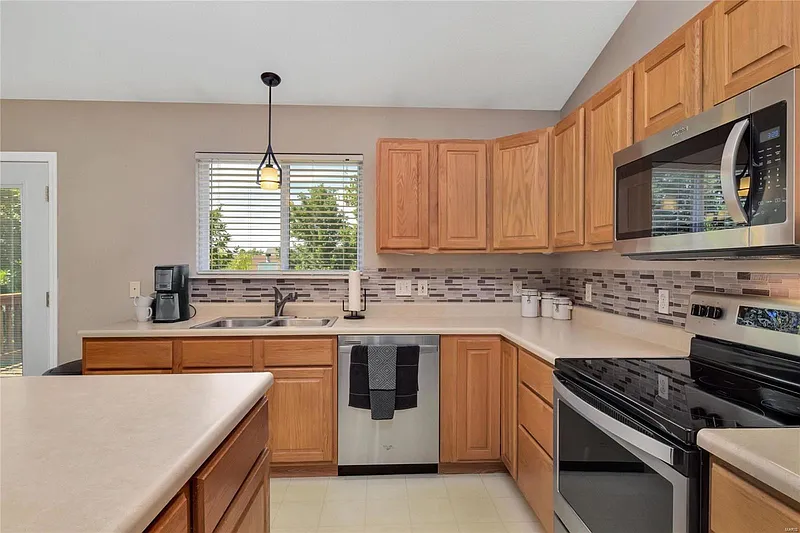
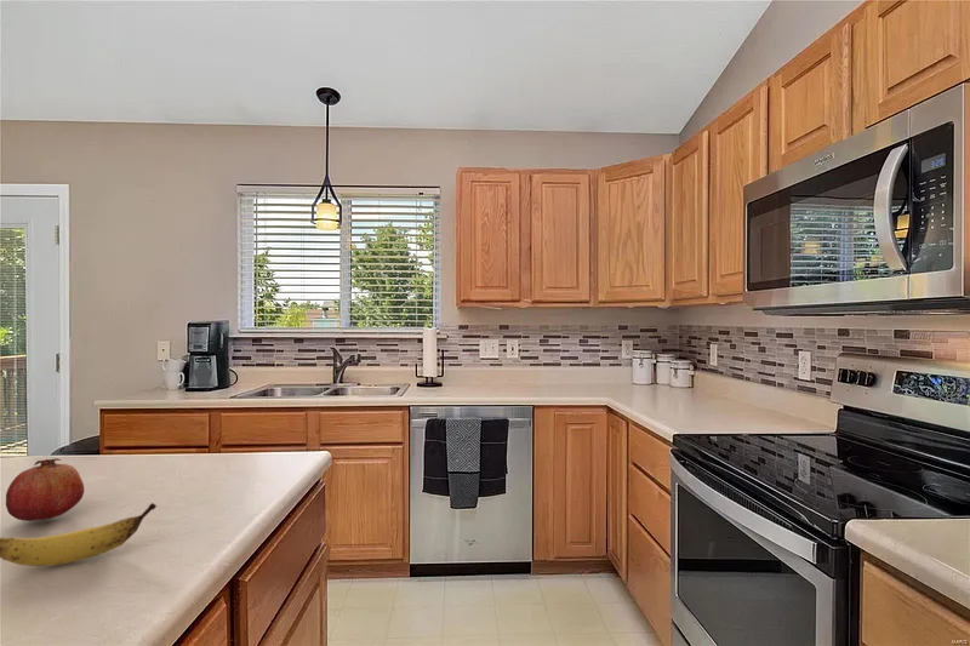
+ fruit (46, 488)
+ banana (76, 537)
